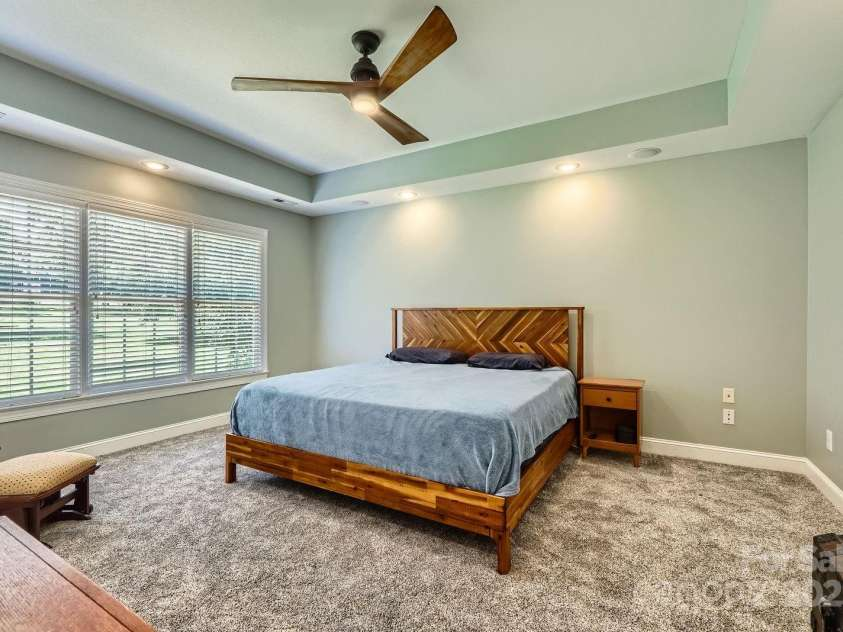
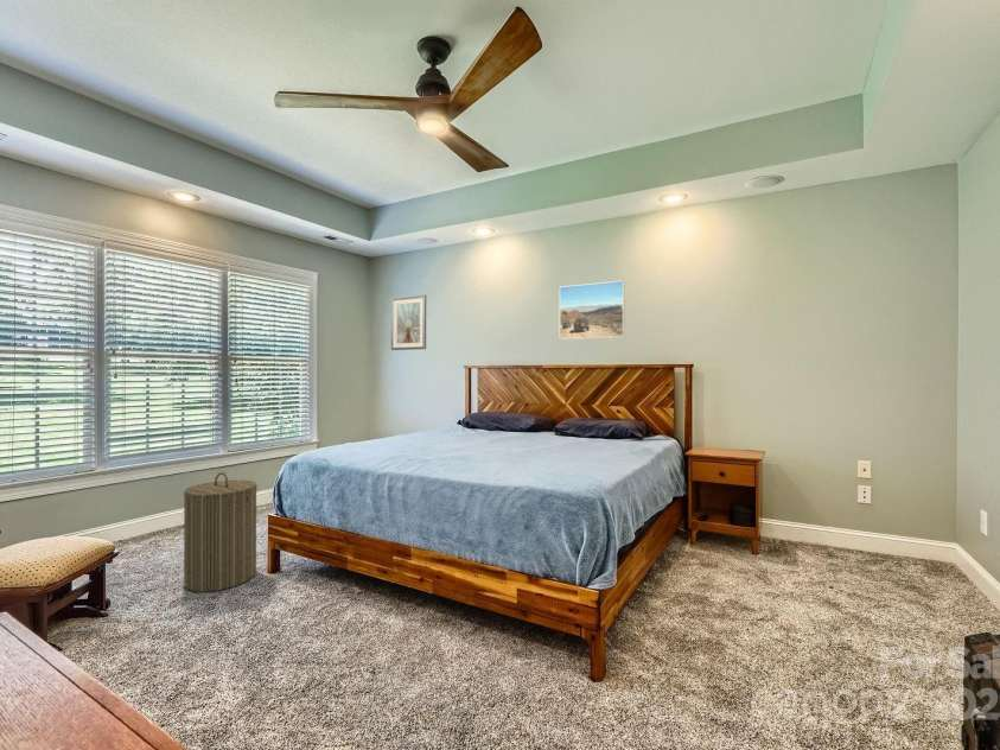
+ picture frame (408, 323)
+ laundry hamper (221, 525)
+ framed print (591, 311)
